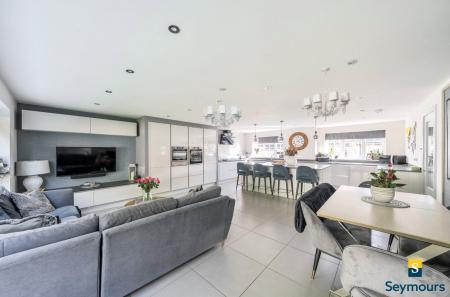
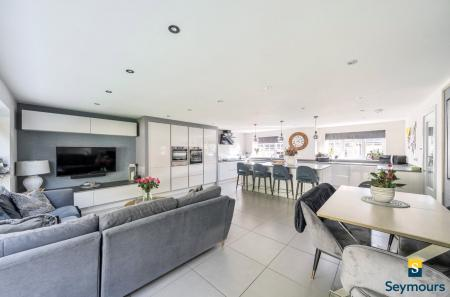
- chandelier (222, 108)
- chandelier (325, 95)
